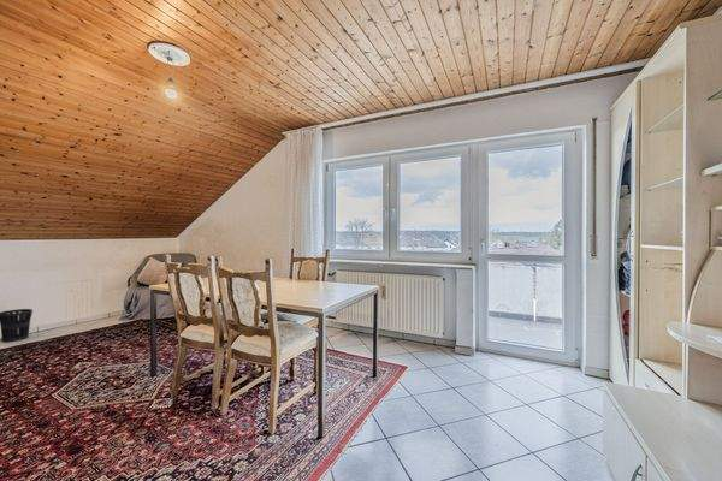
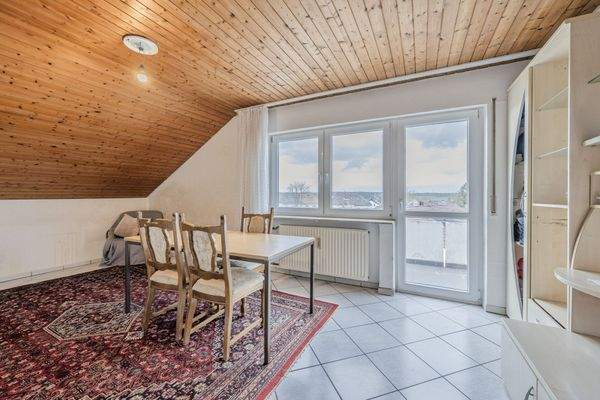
- wastebasket (16, 325)
